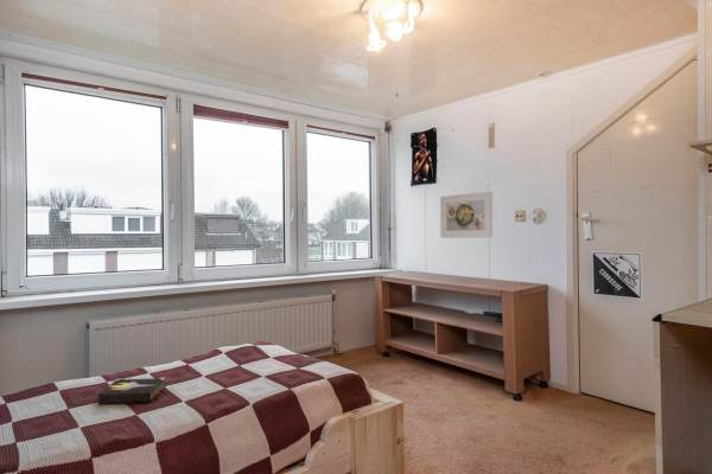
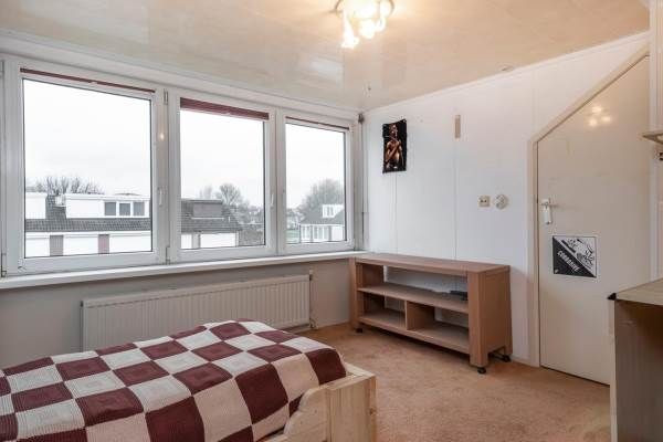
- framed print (464, 216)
- hardback book (133, 389)
